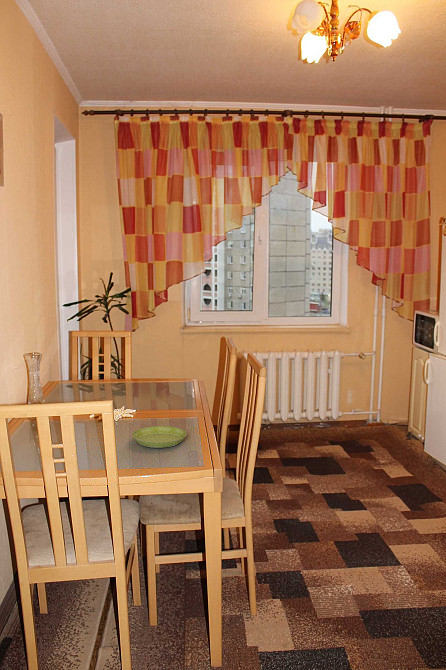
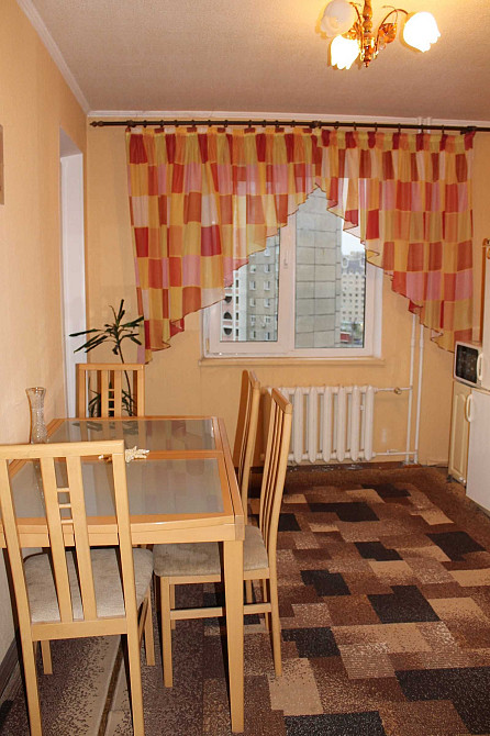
- saucer (159, 437)
